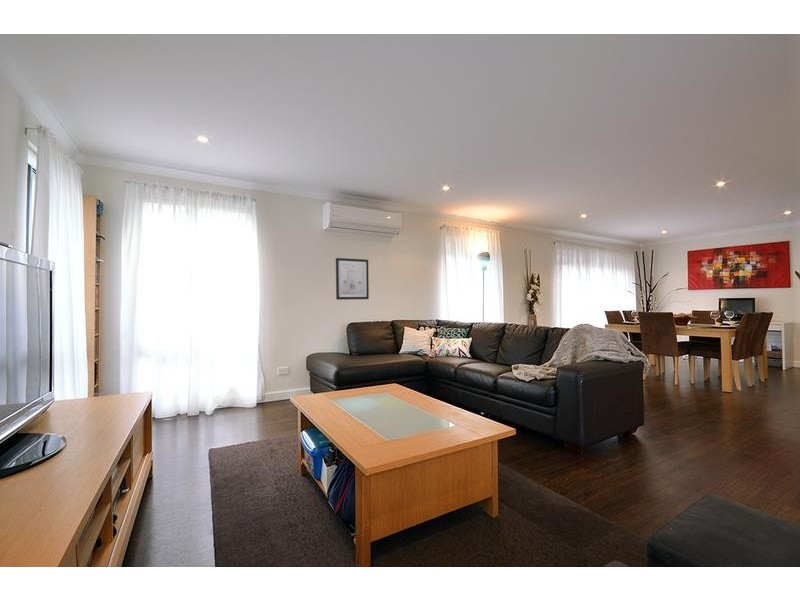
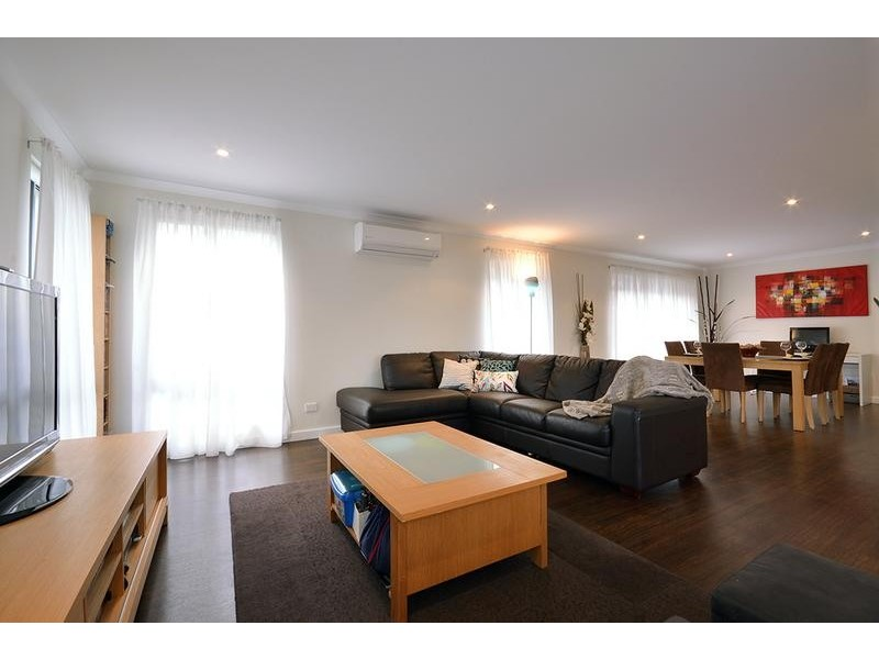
- wall art (352, 279)
